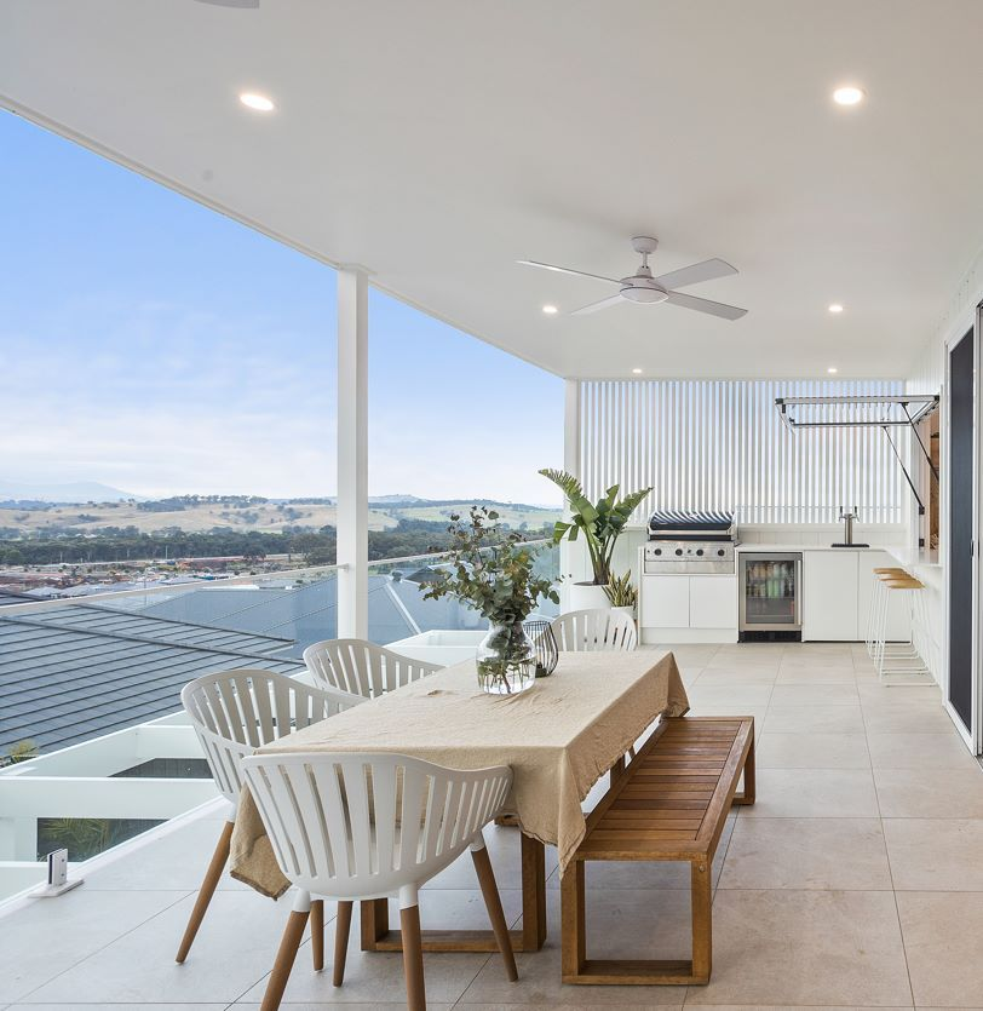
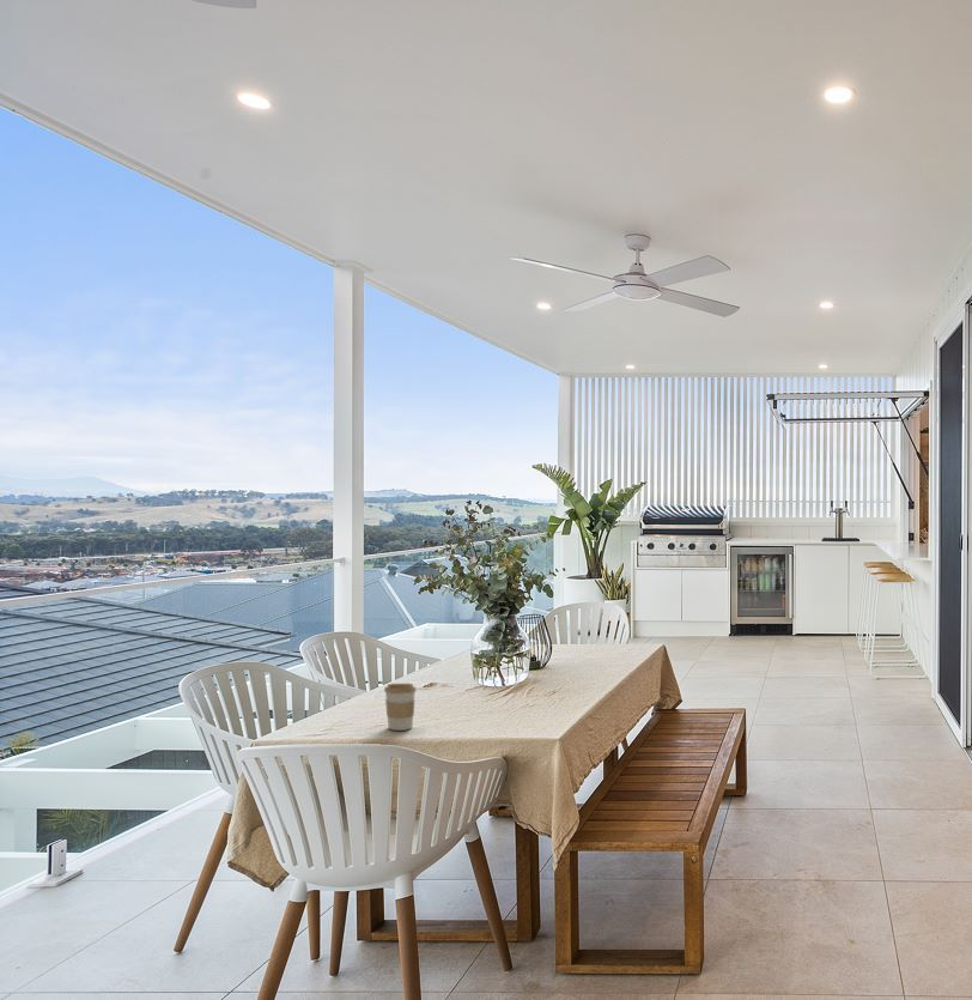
+ coffee cup (400, 704)
